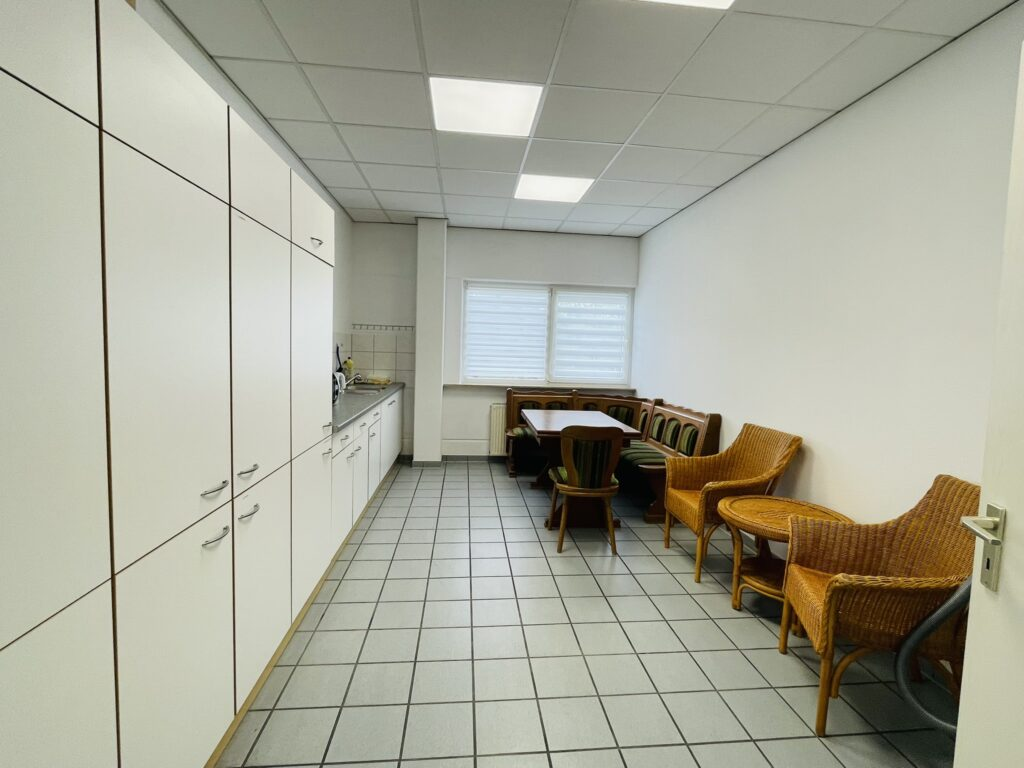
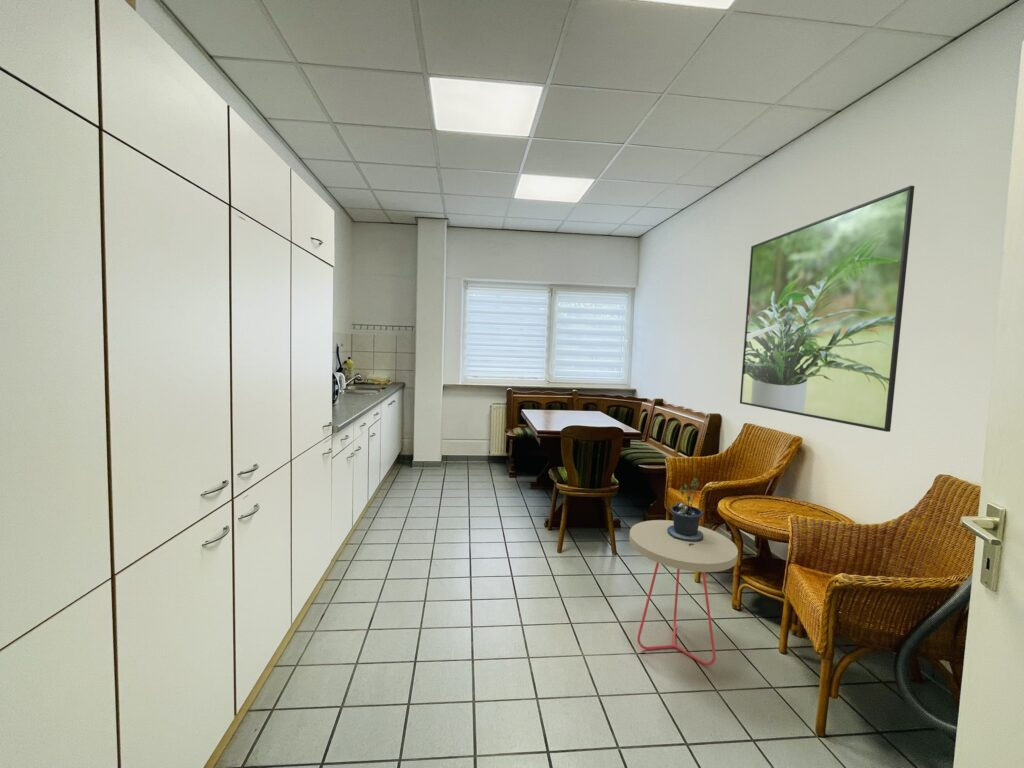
+ side table (677, 593)
+ potted plant (686, 505)
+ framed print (806, 320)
